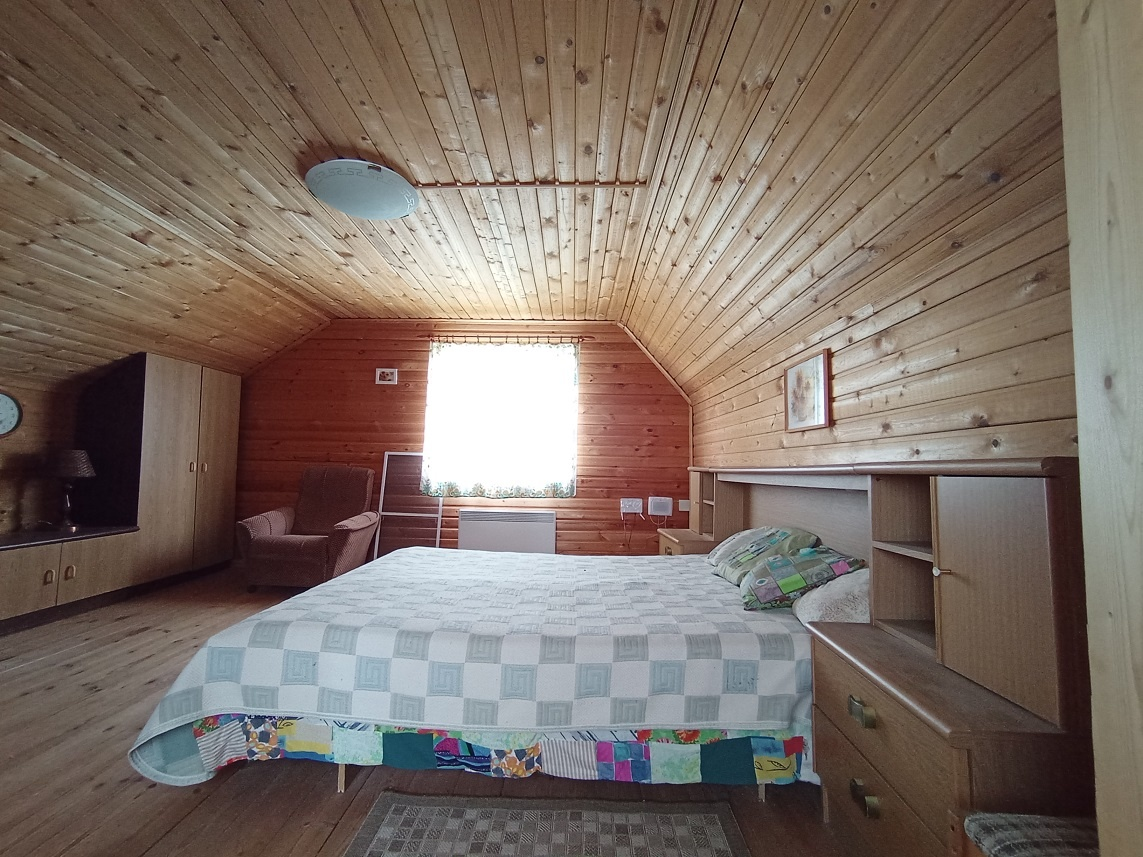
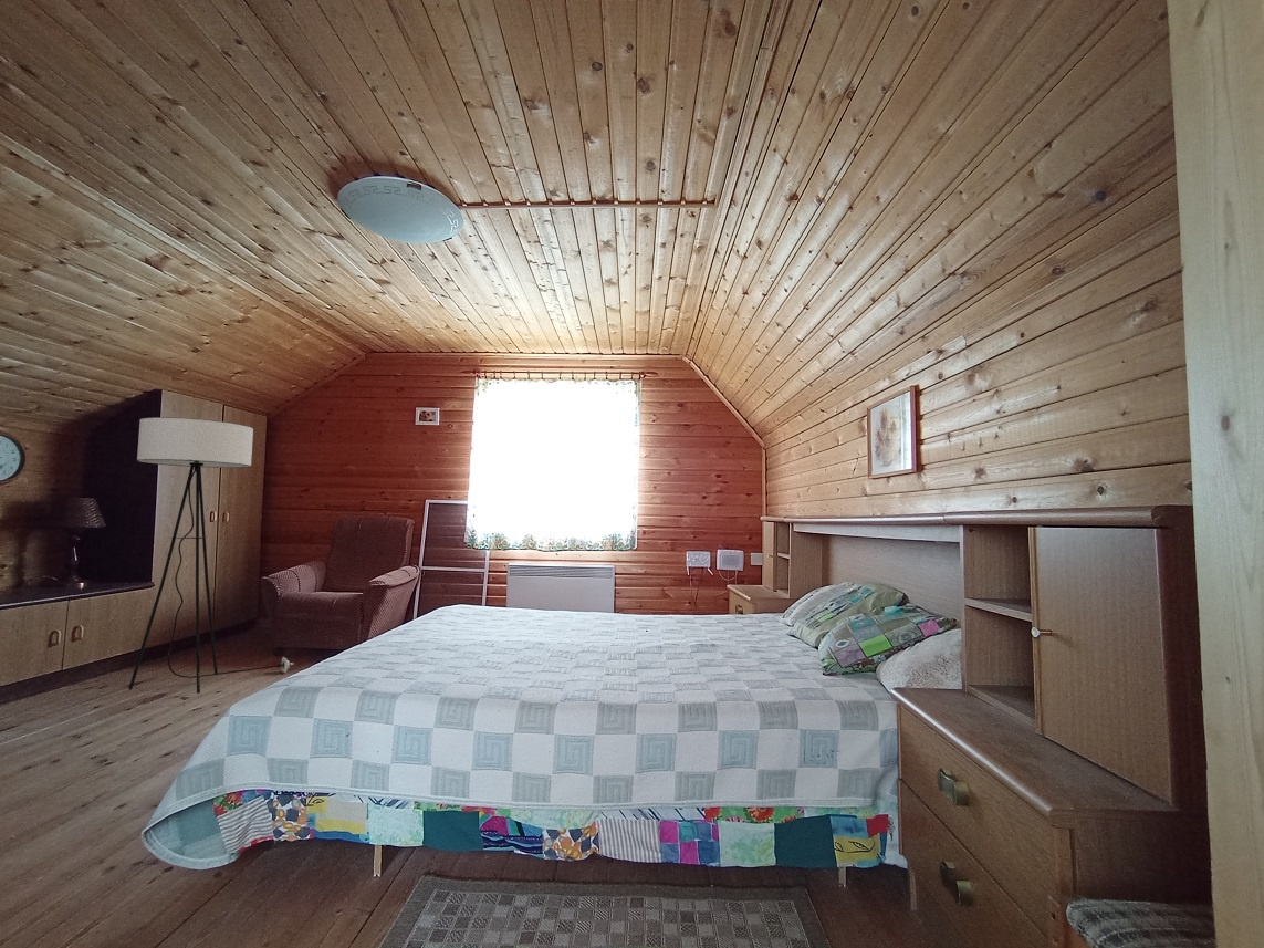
+ floor lamp (206, 555)
